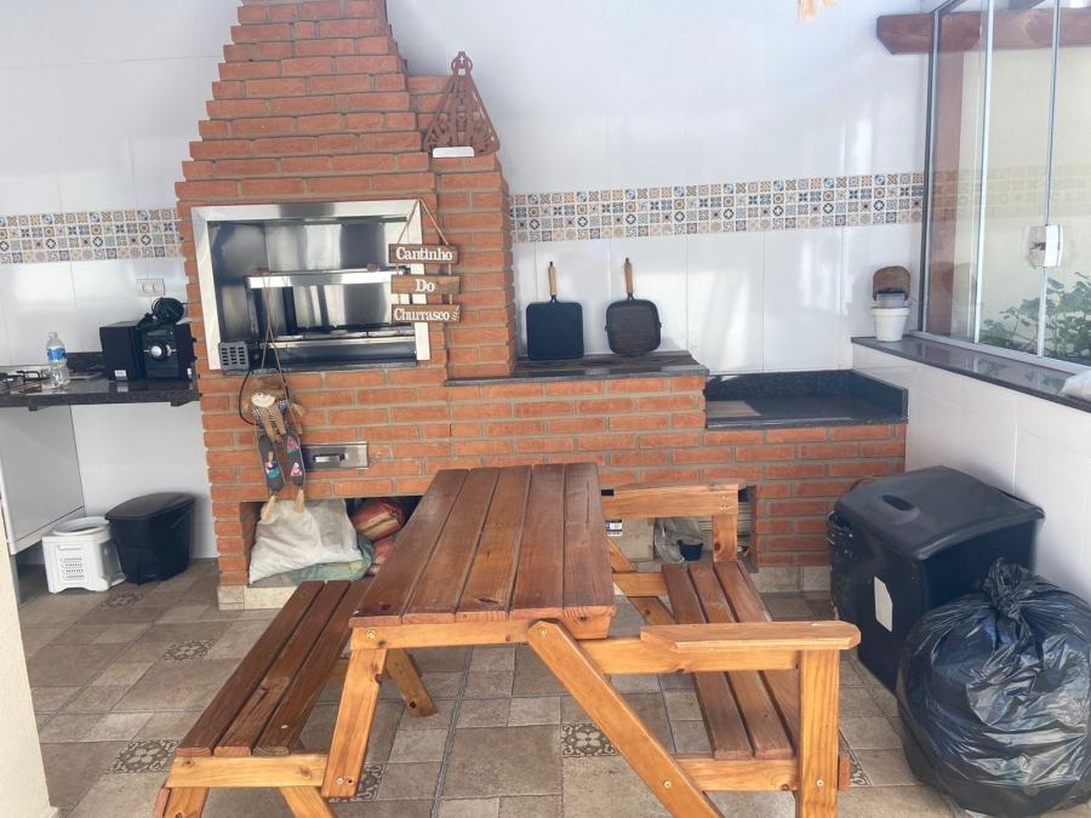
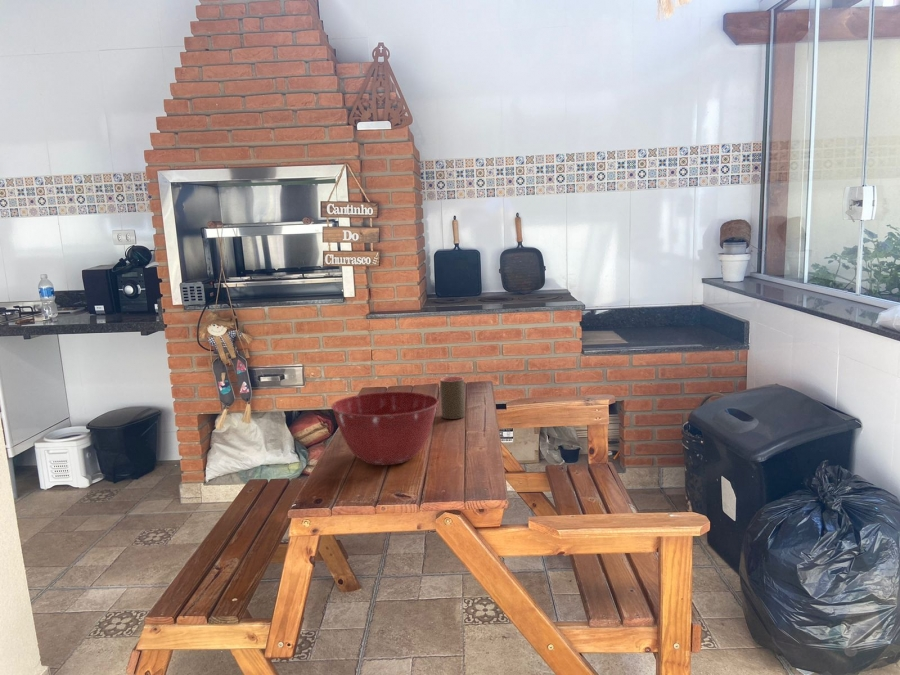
+ mixing bowl (386, 429)
+ cup (452, 397)
